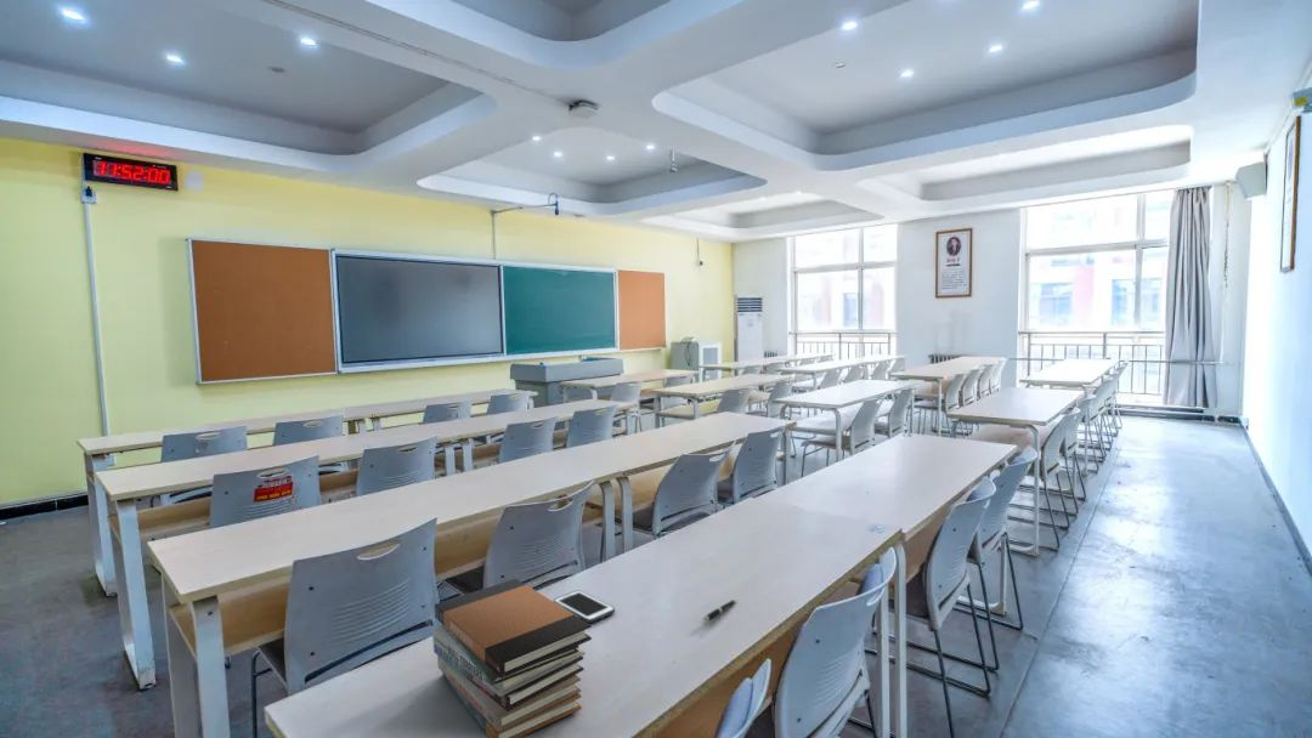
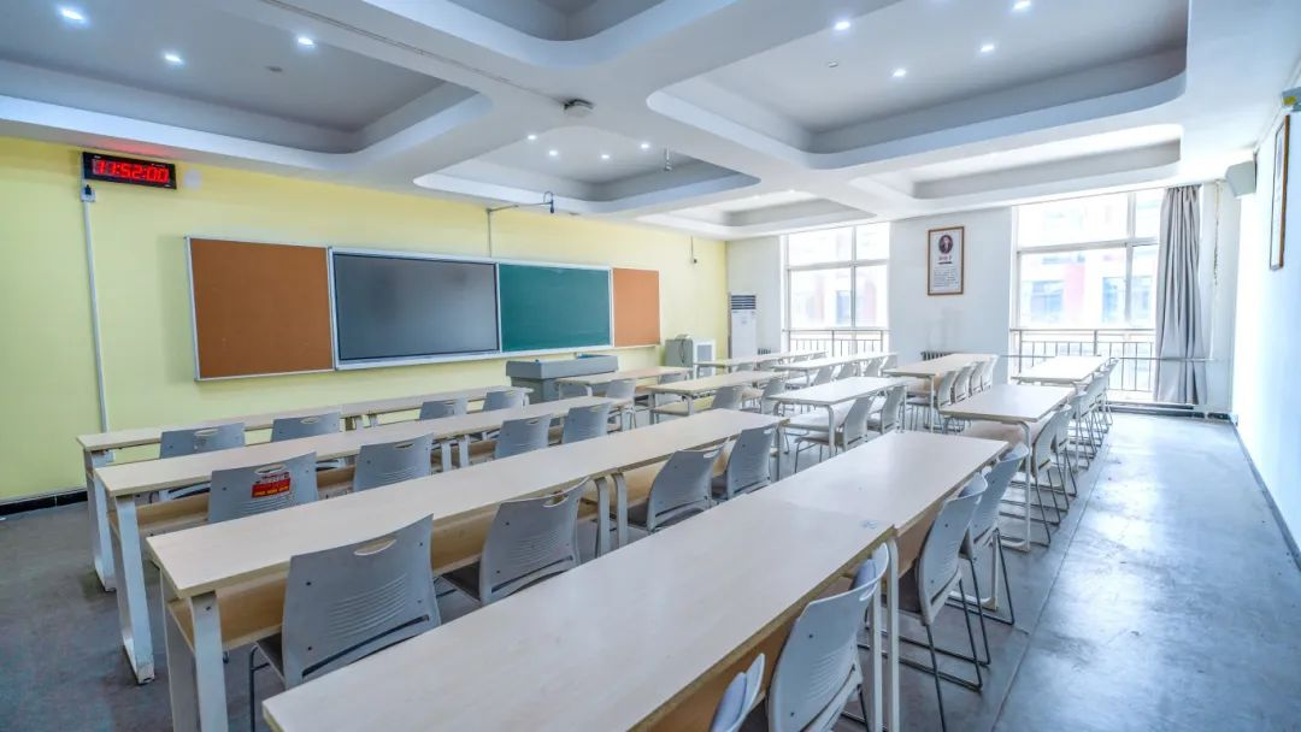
- book stack (508, 652)
- pen (722, 607)
- cell phone (583, 606)
